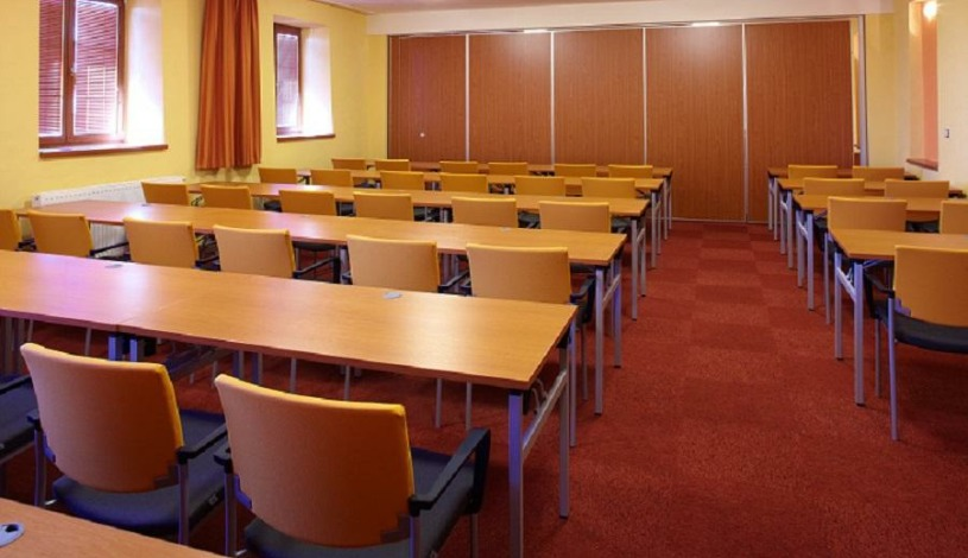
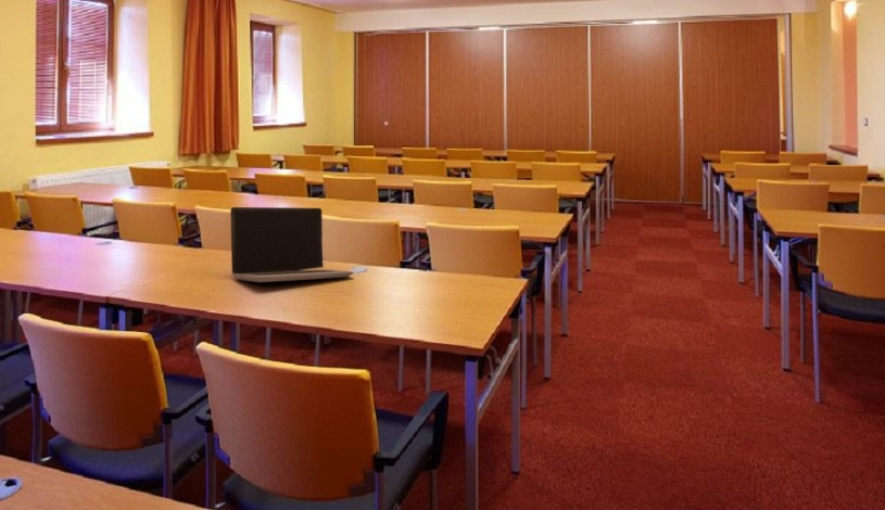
+ laptop computer (292, 242)
